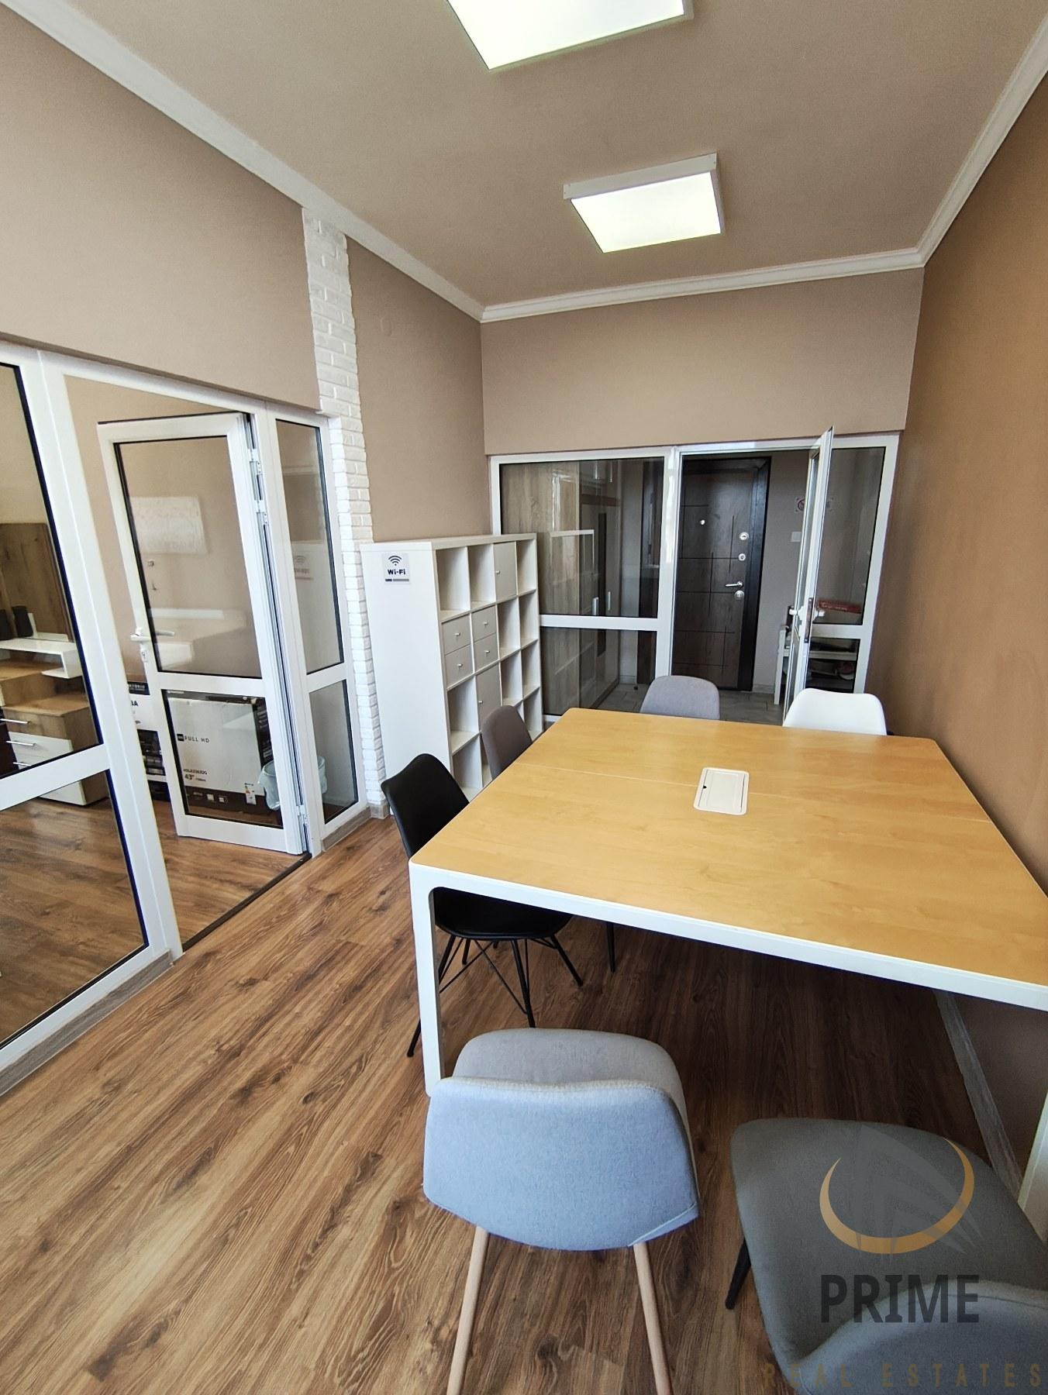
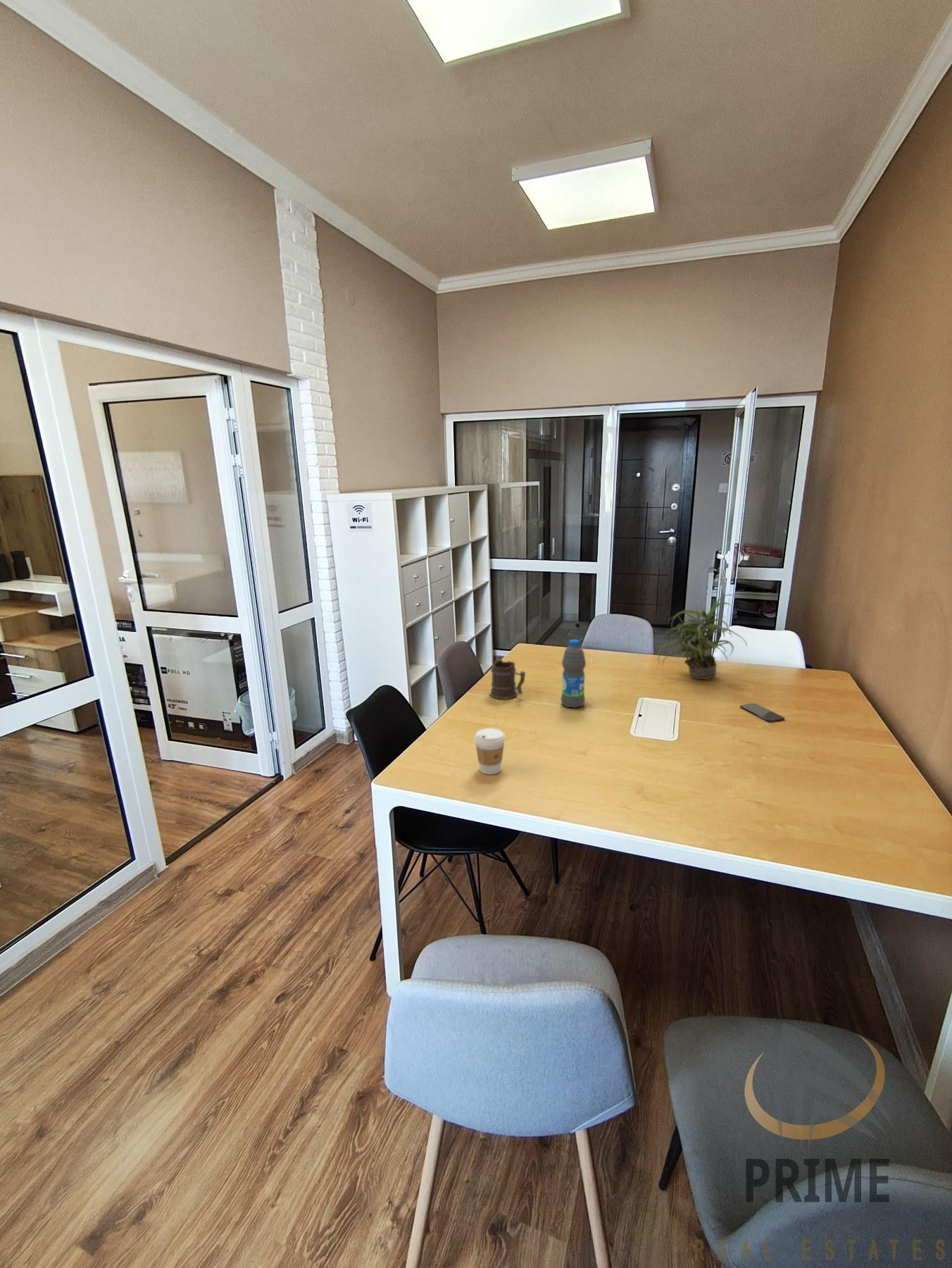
+ mug (508, 680)
+ potted plant (703, 638)
+ smartphone (761, 712)
+ water bottle (573, 673)
+ coffee cup (490, 750)
